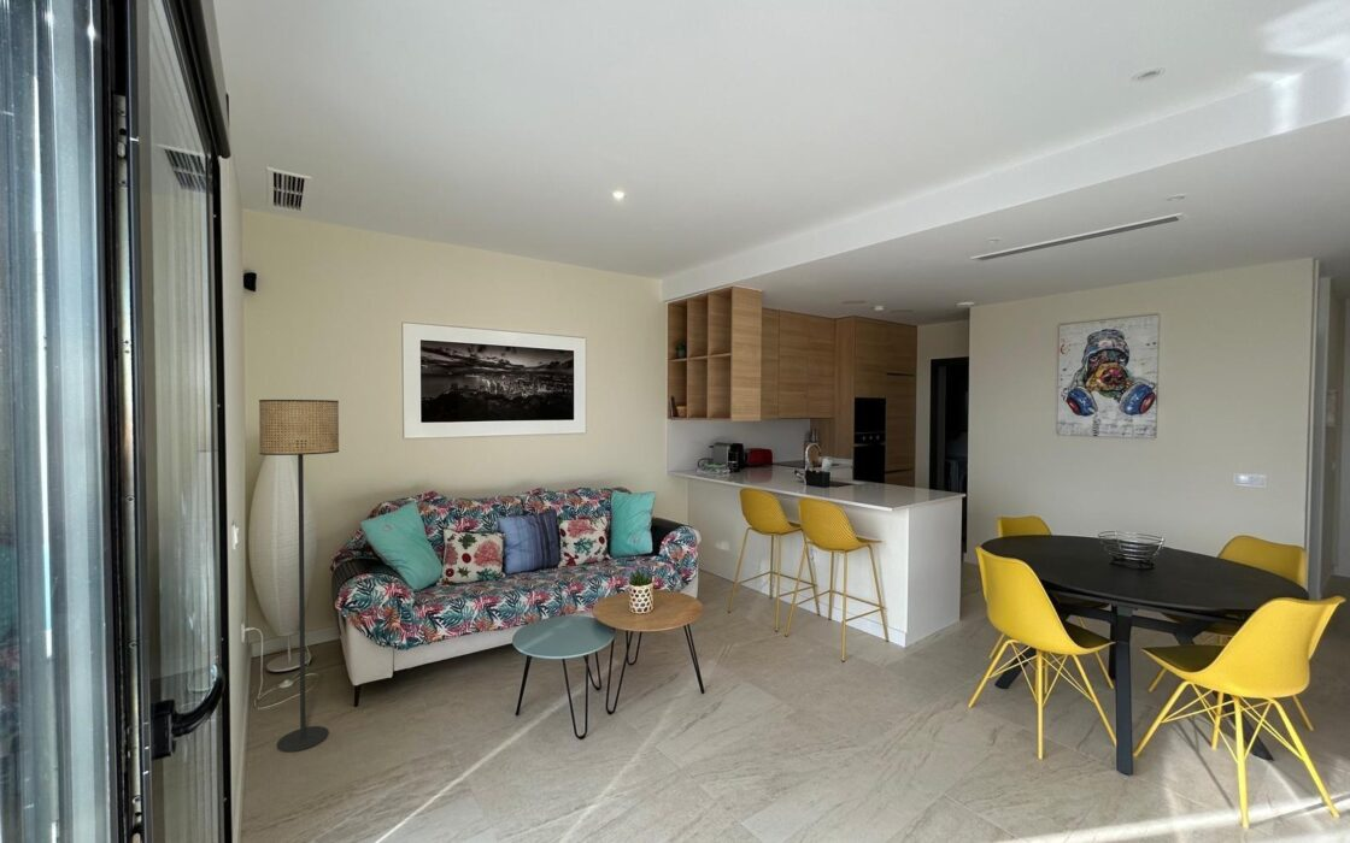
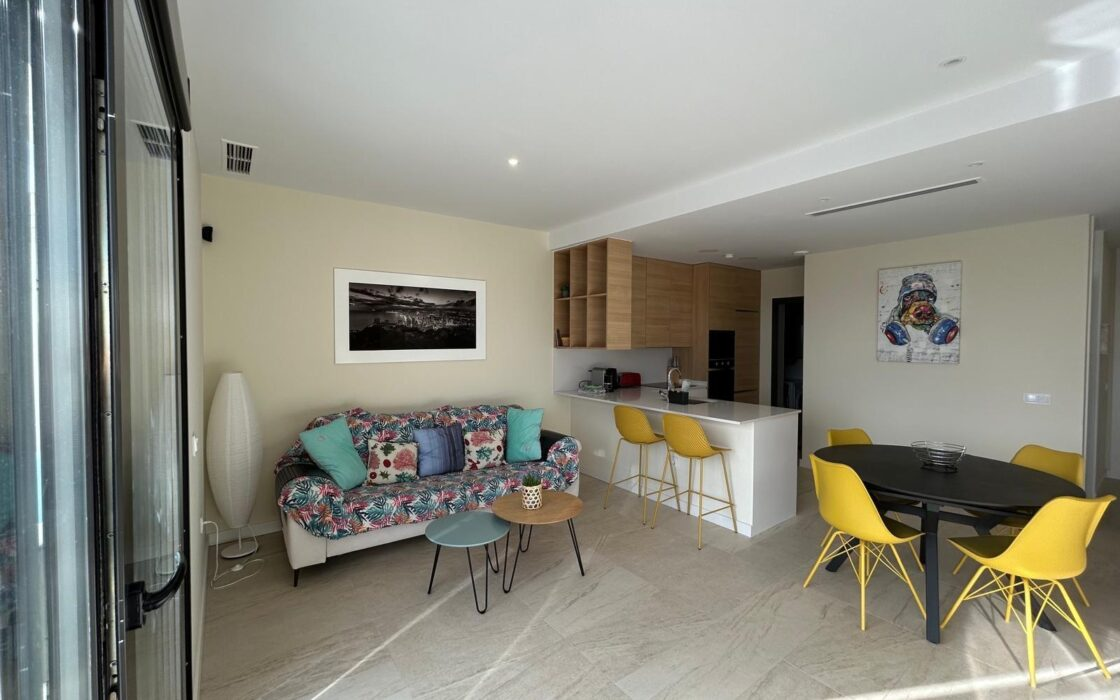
- floor lamp (301, 570)
